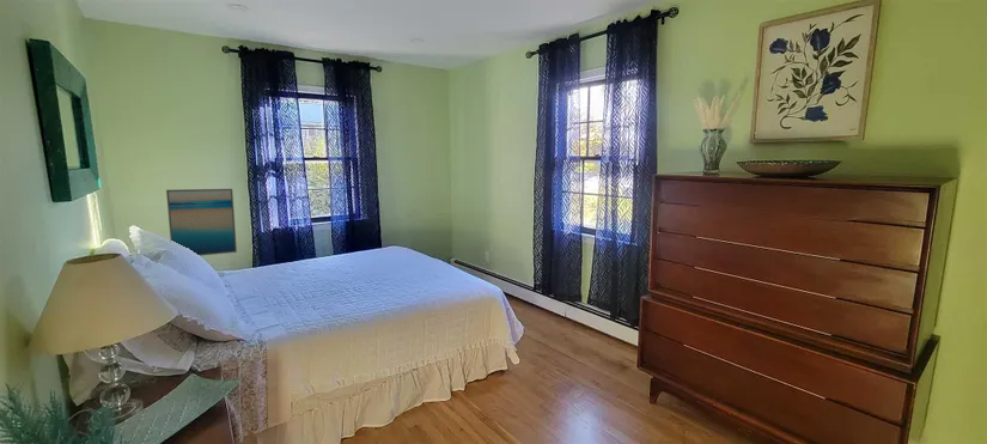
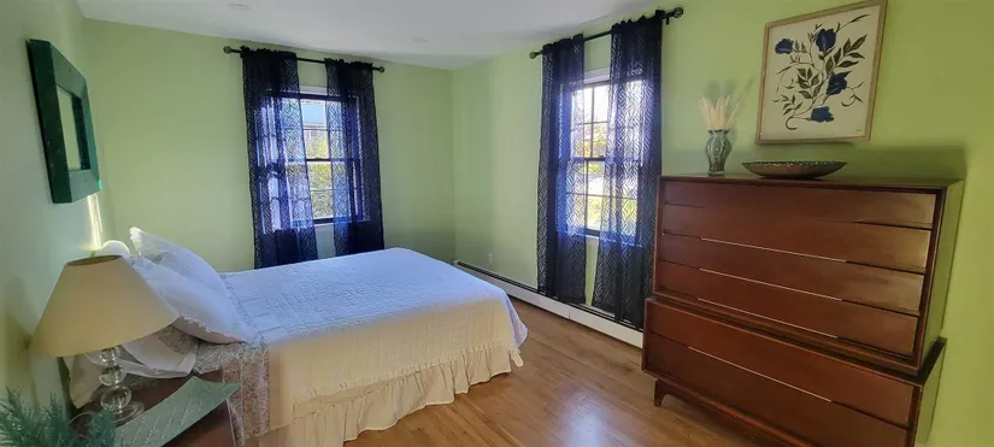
- wall art (202, 221)
